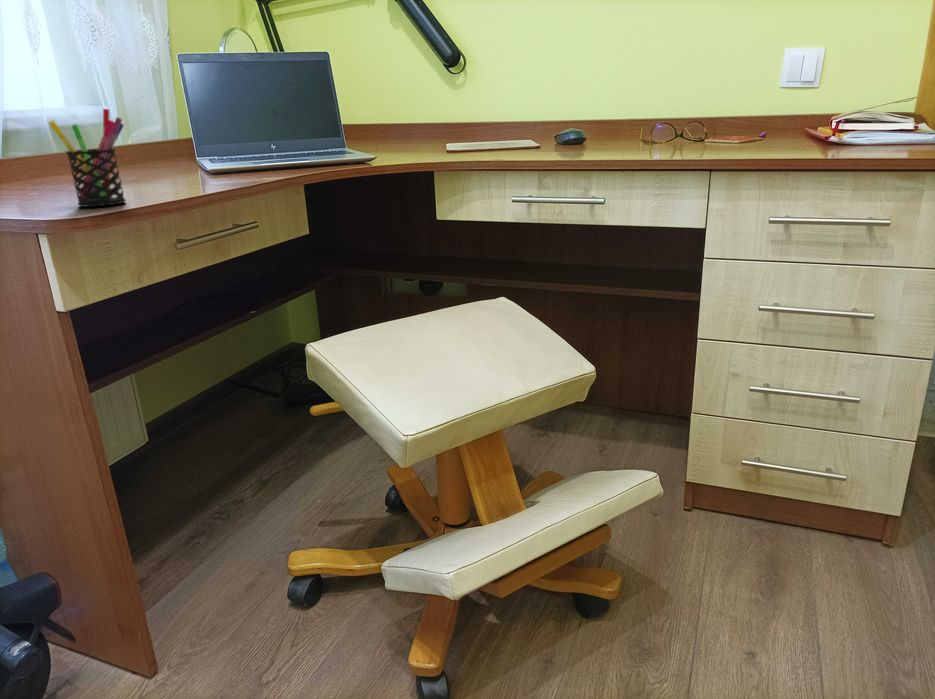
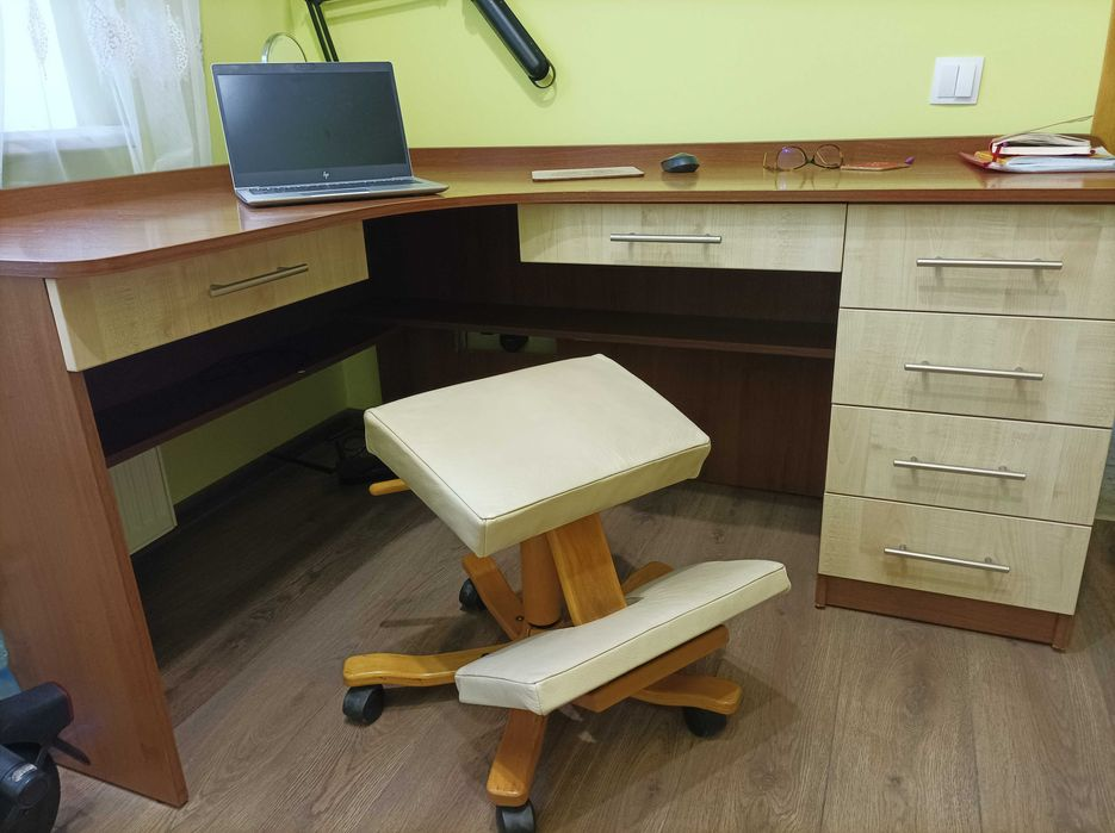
- pen holder (93, 157)
